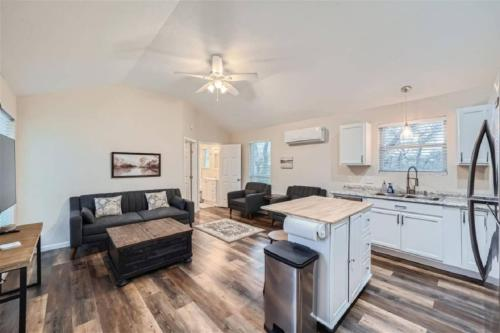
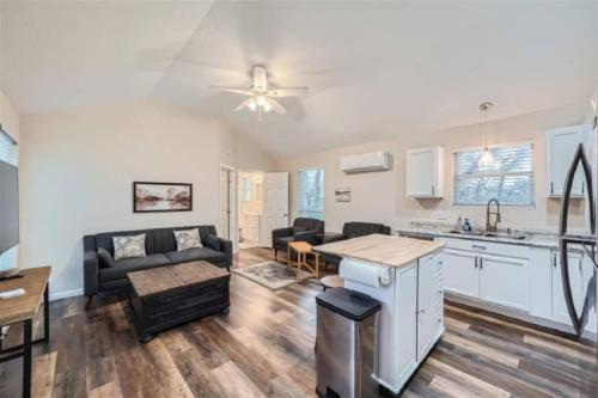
+ side table (299, 258)
